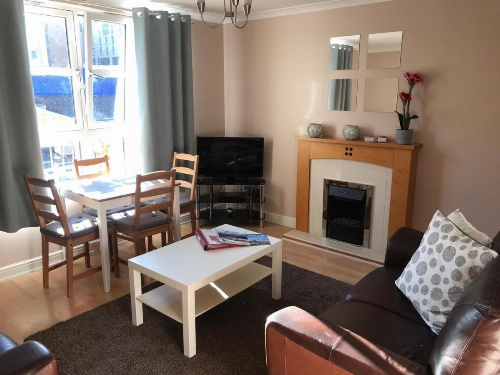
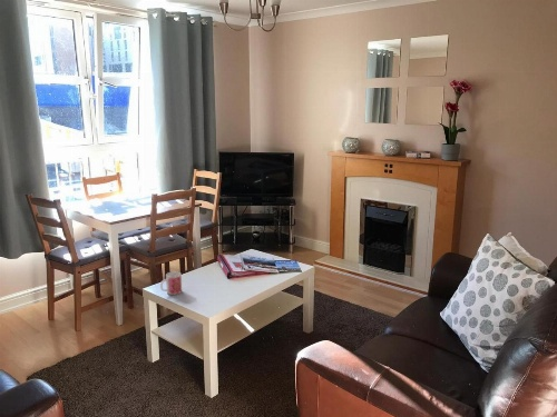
+ mug (170, 284)
